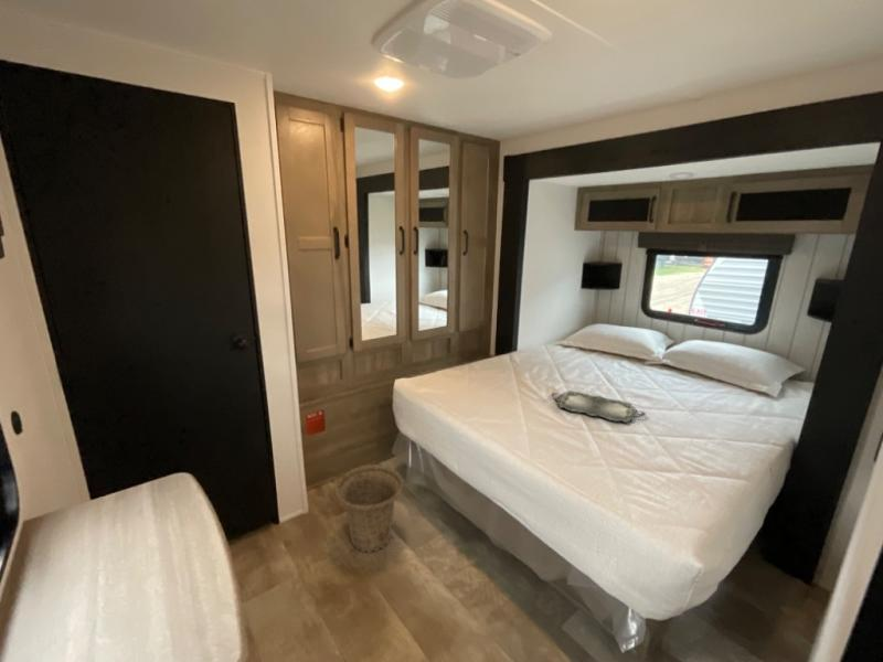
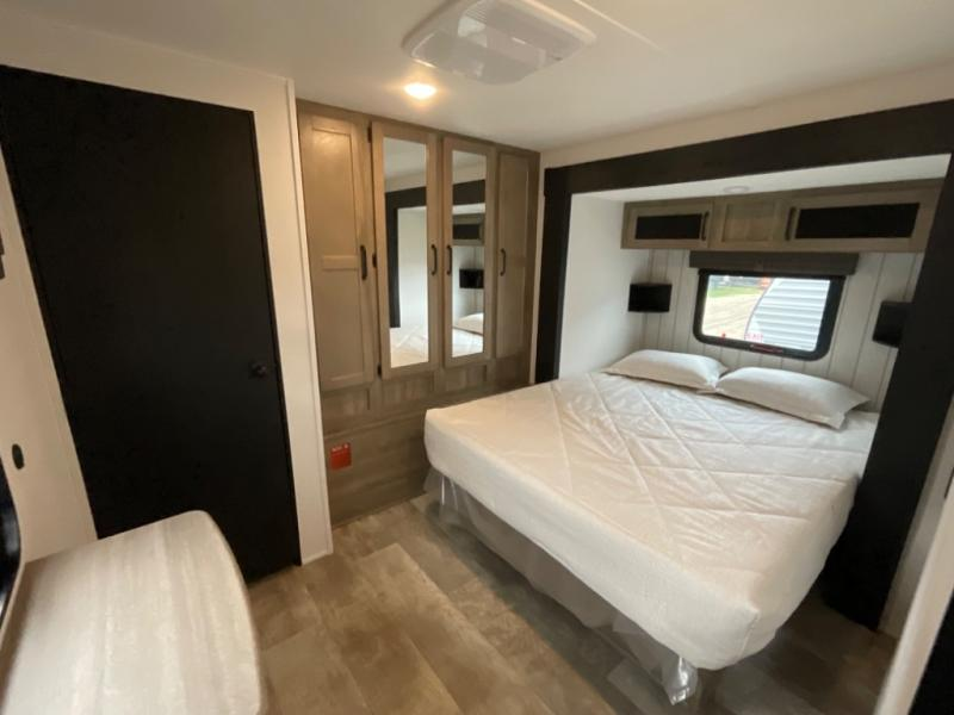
- serving tray (595, 405)
- basket (370, 511)
